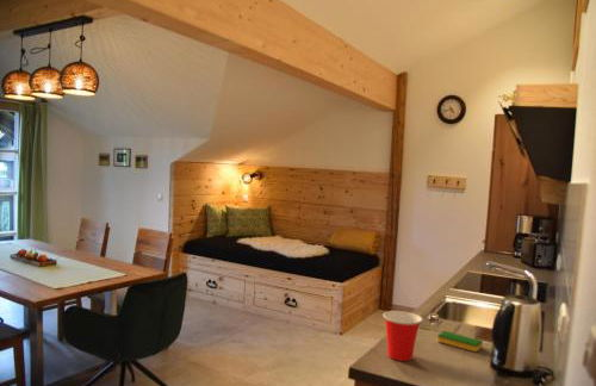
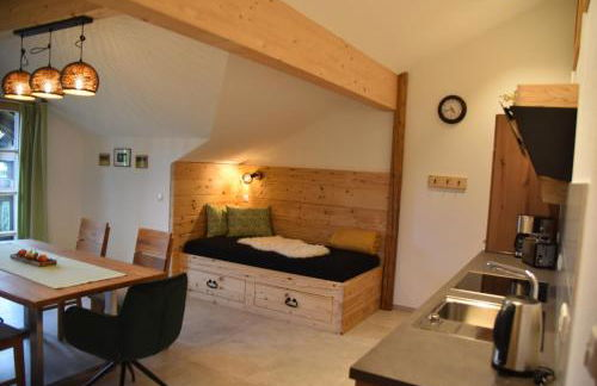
- dish sponge (459, 341)
- cup (401, 336)
